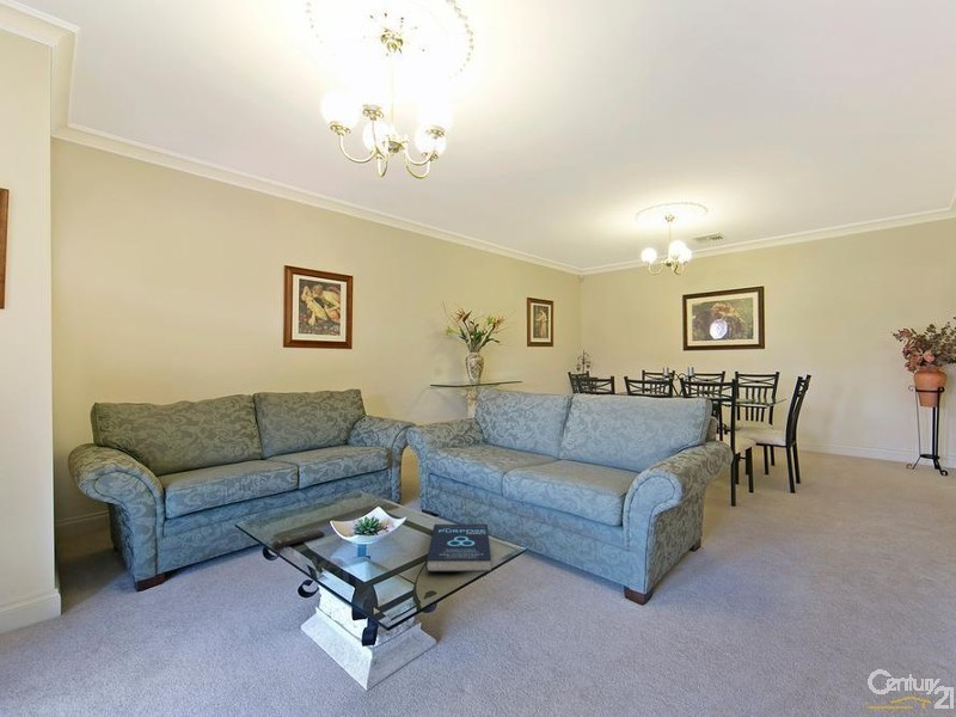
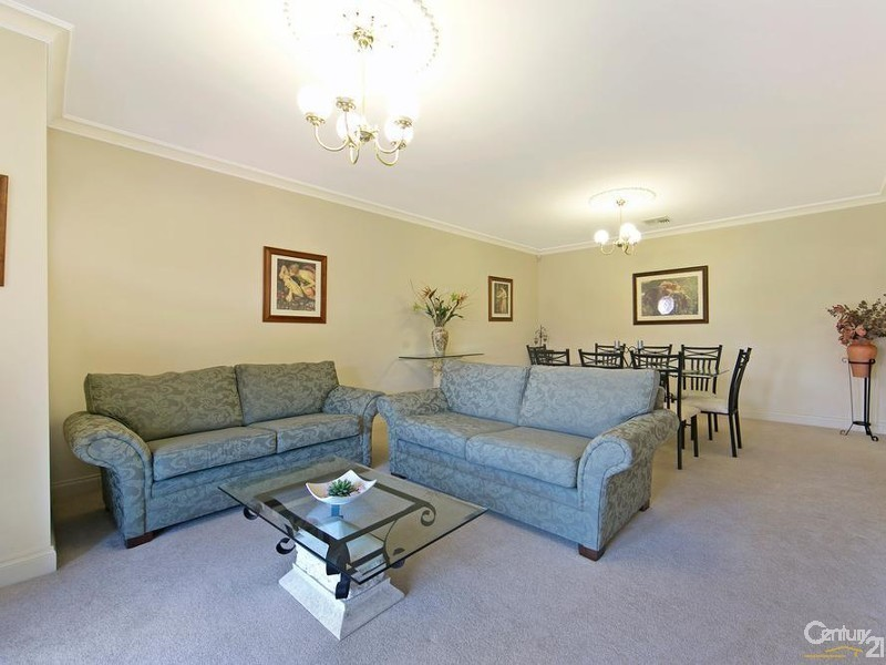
- remote control (299, 538)
- book (459, 545)
